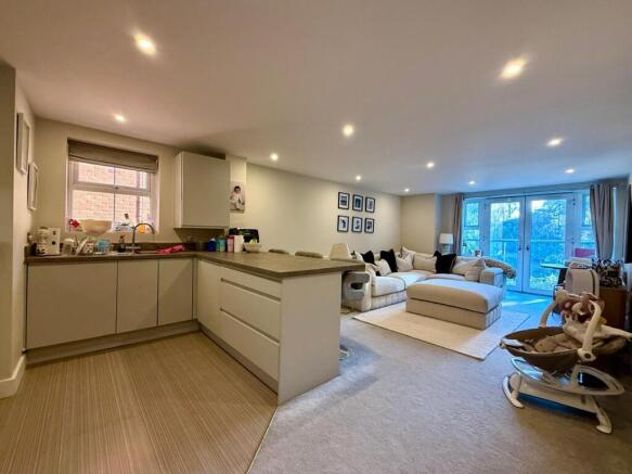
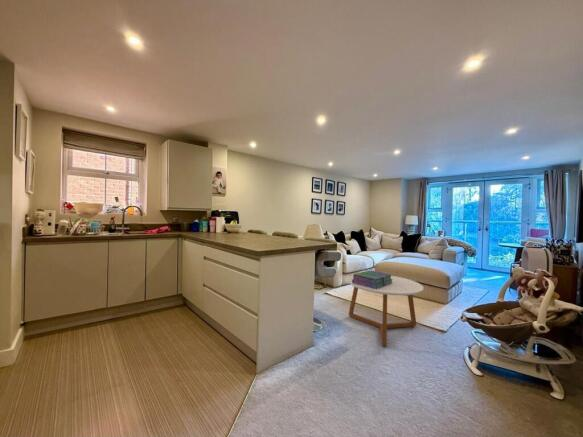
+ coffee table (383, 304)
+ stack of books (372, 278)
